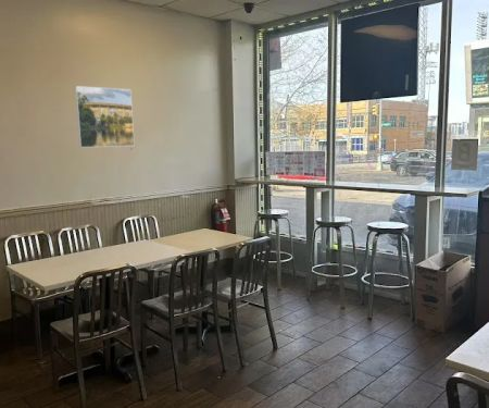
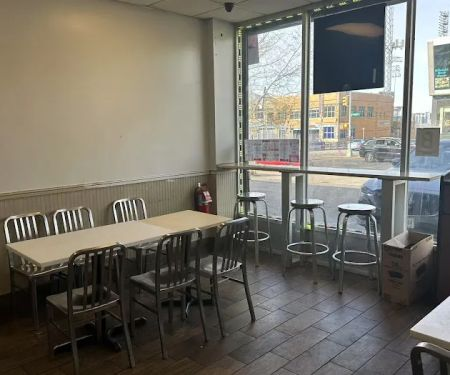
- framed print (105, 118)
